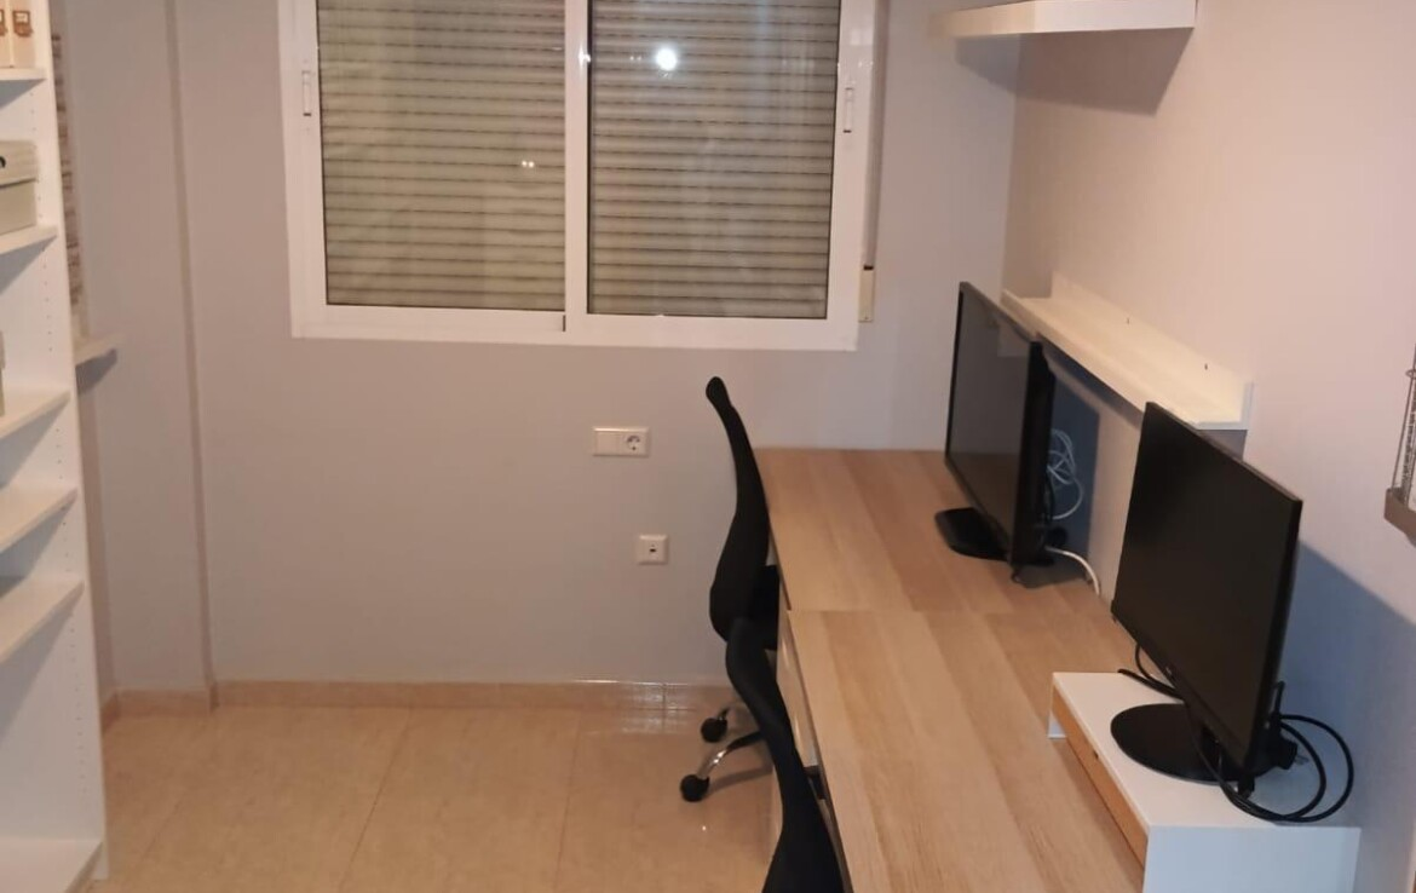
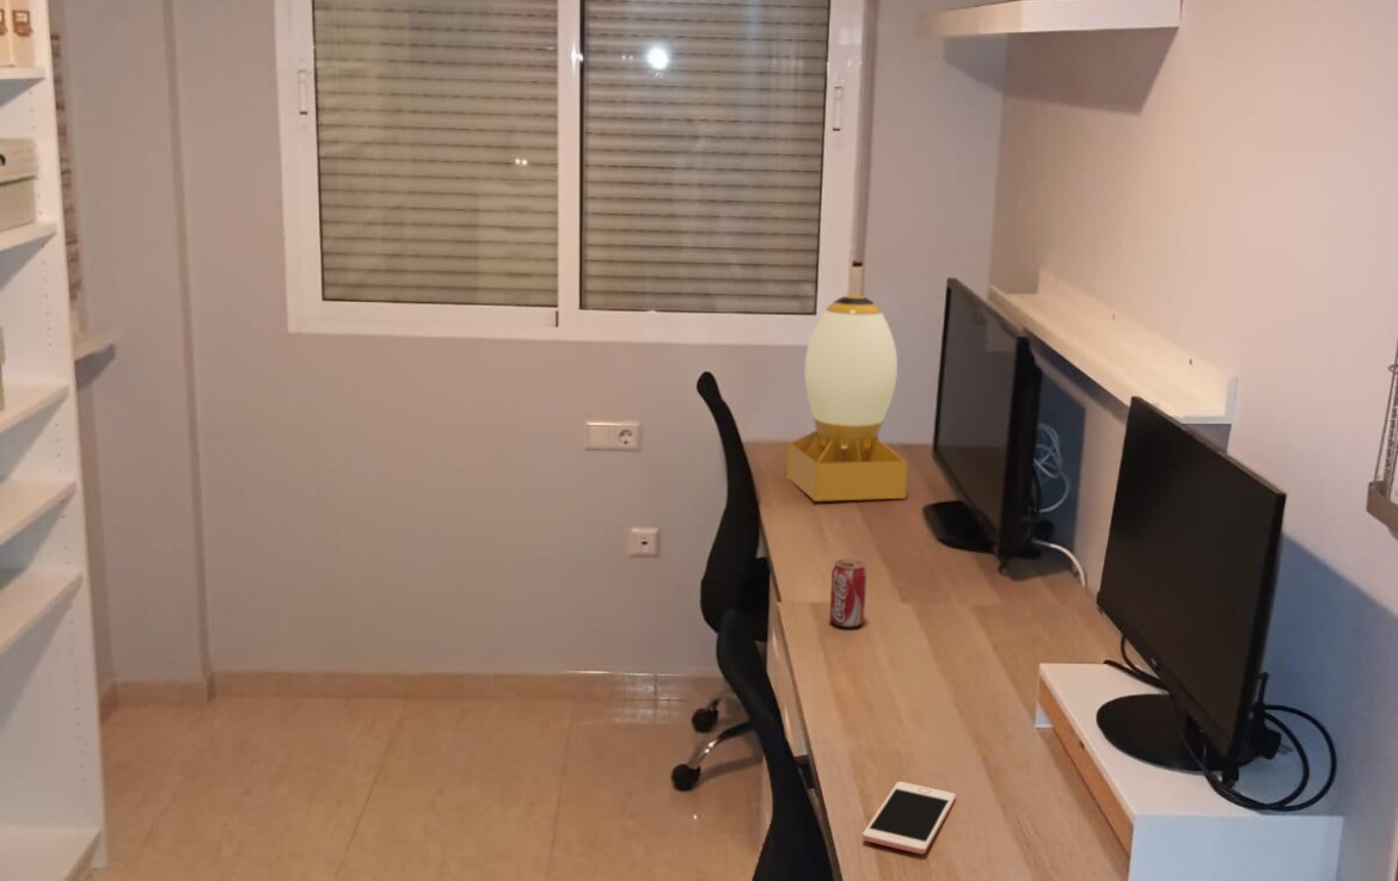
+ beverage can (847, 593)
+ cell phone (910, 815)
+ desk lamp (848, 393)
